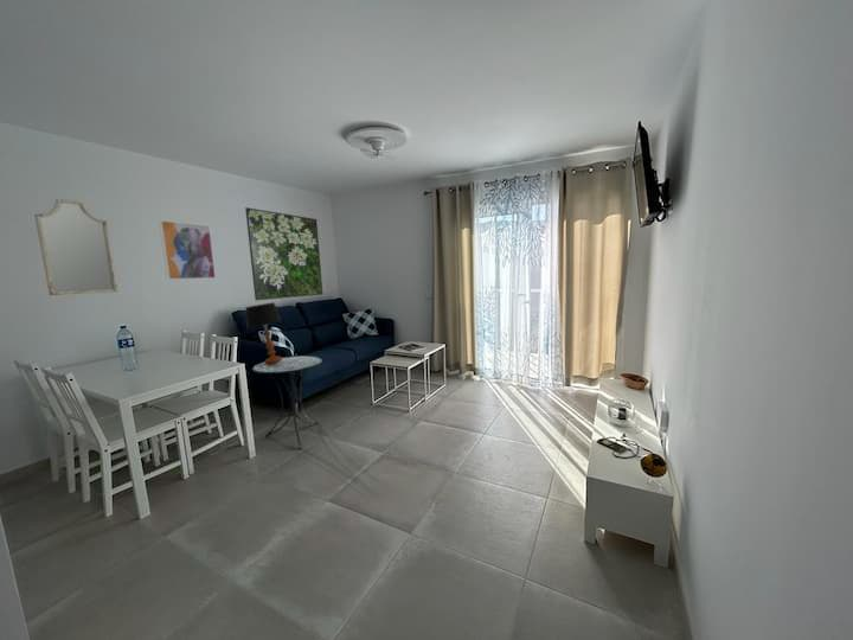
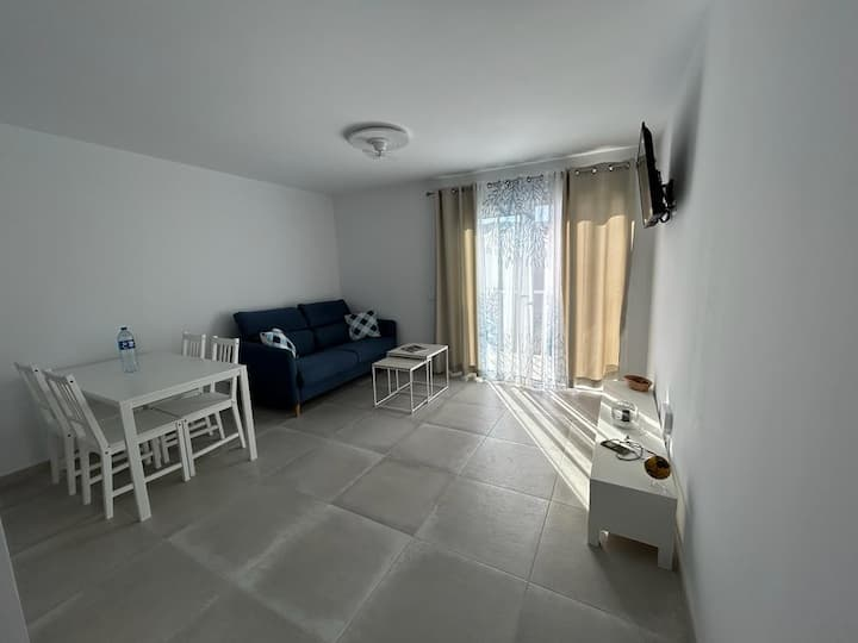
- home mirror (78, 248)
- table lamp (269, 333)
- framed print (288, 256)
- wall art (188, 251)
- side table (291, 399)
